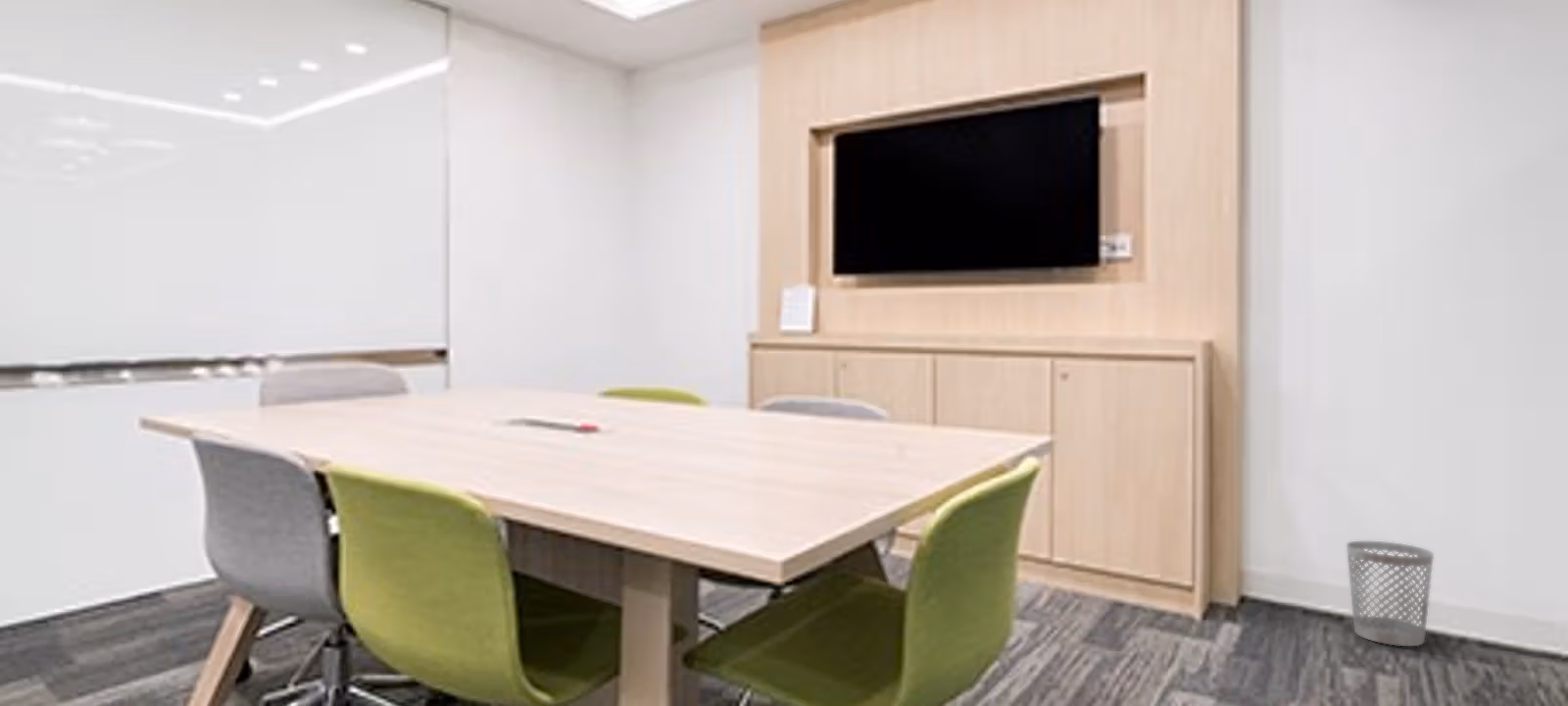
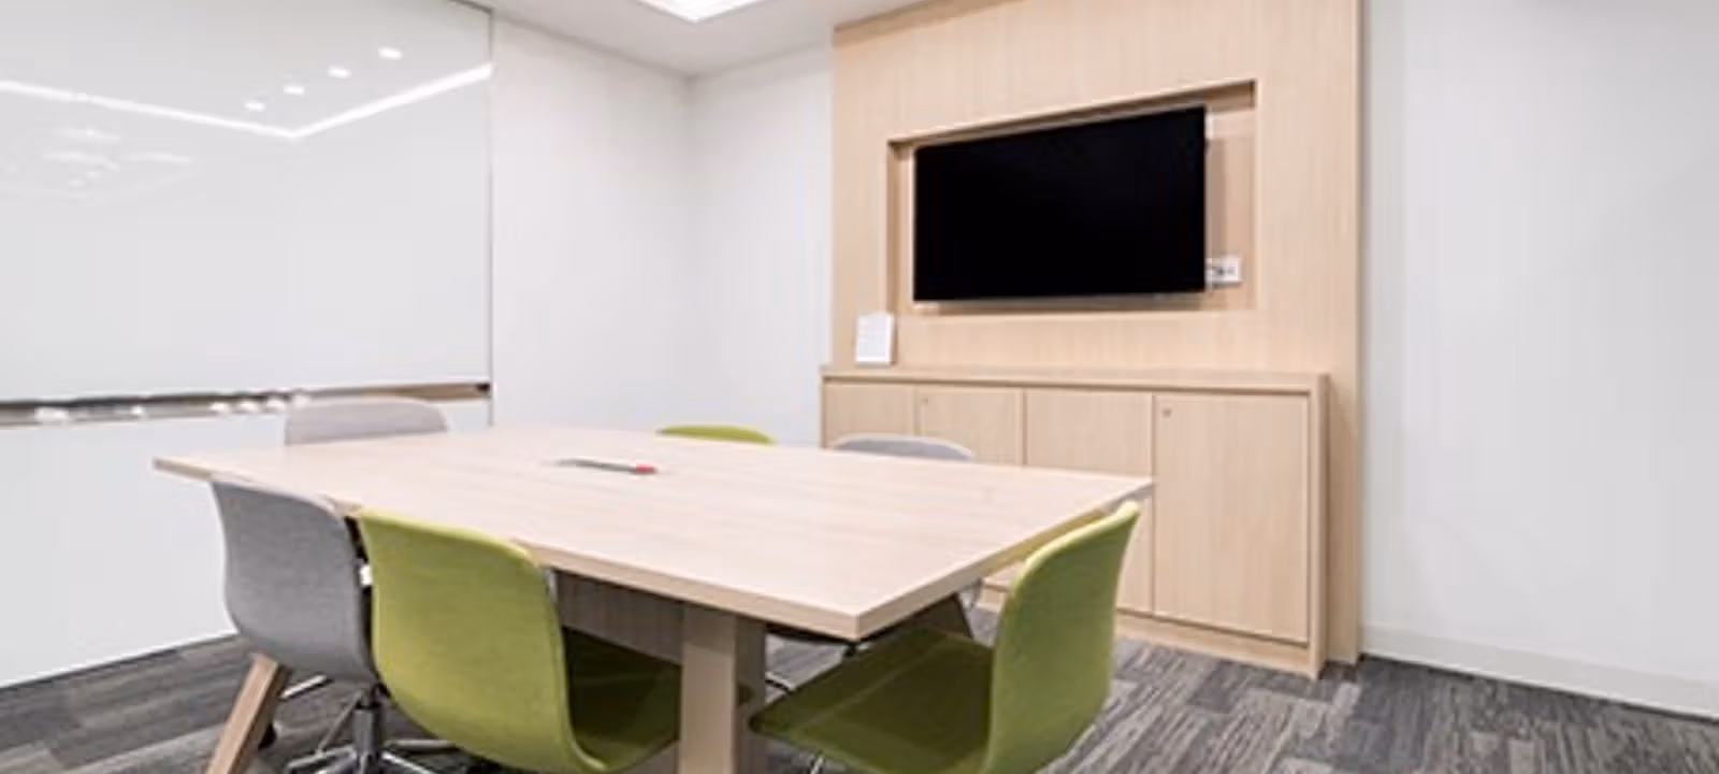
- wastebasket (1389, 592)
